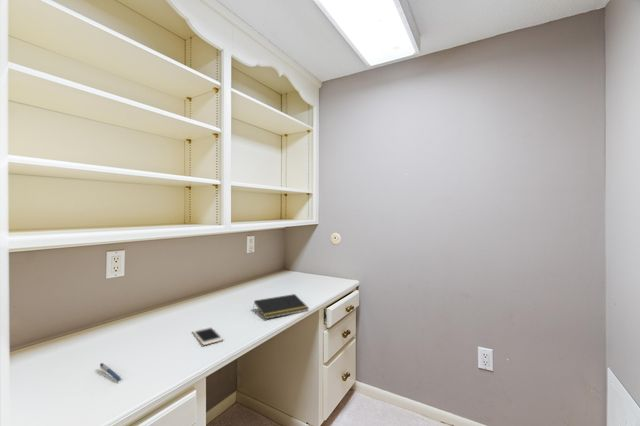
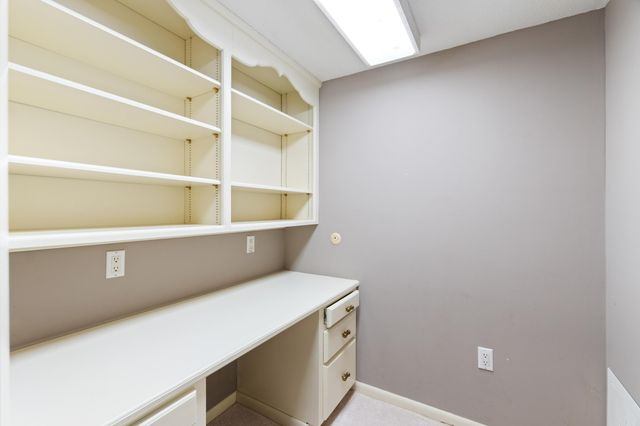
- pen (109, 371)
- notepad (281, 305)
- cell phone (207, 335)
